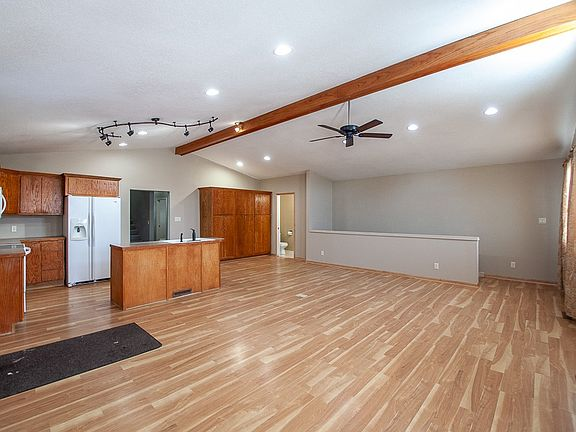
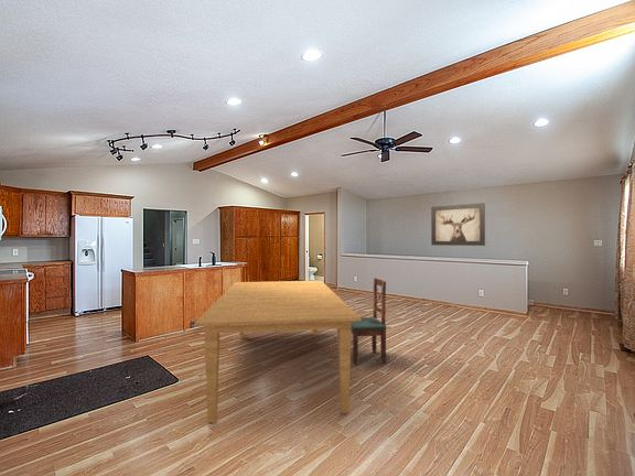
+ wall art (456, 225)
+ dining chair (365, 318)
+ dining table (279, 329)
